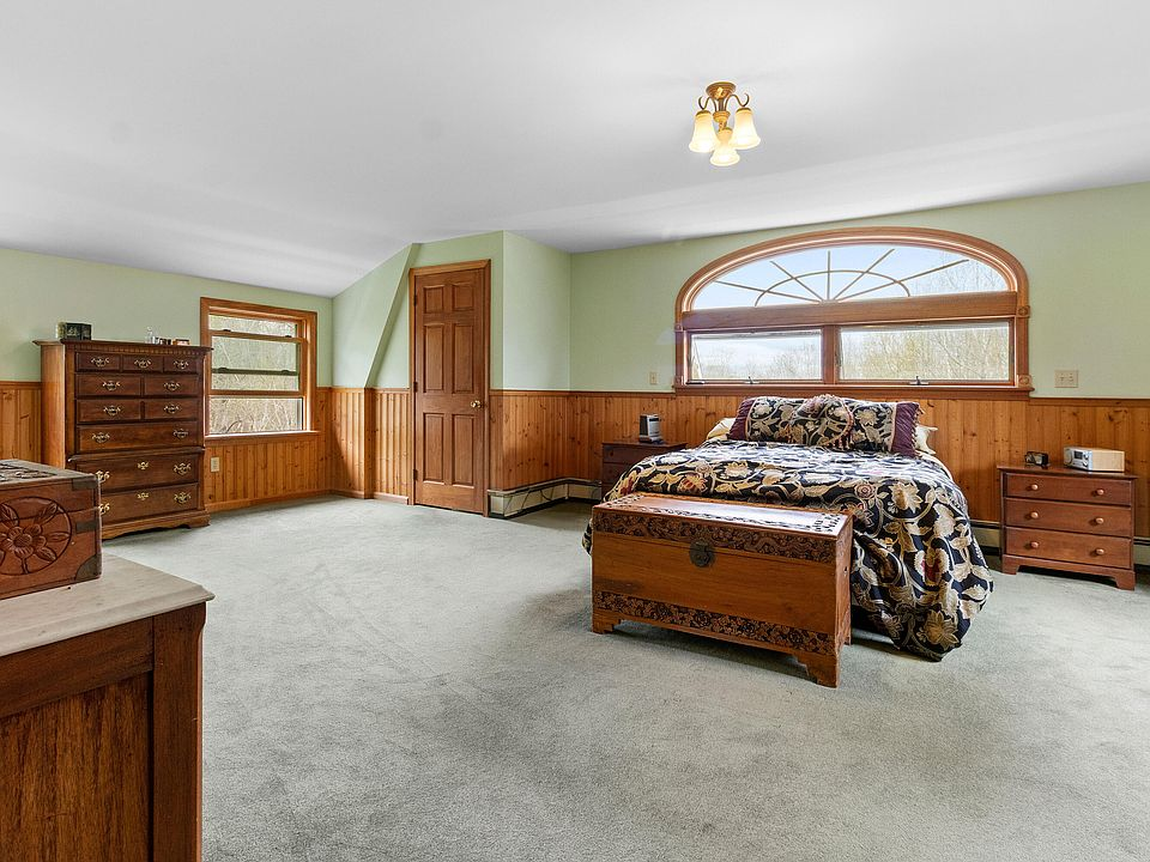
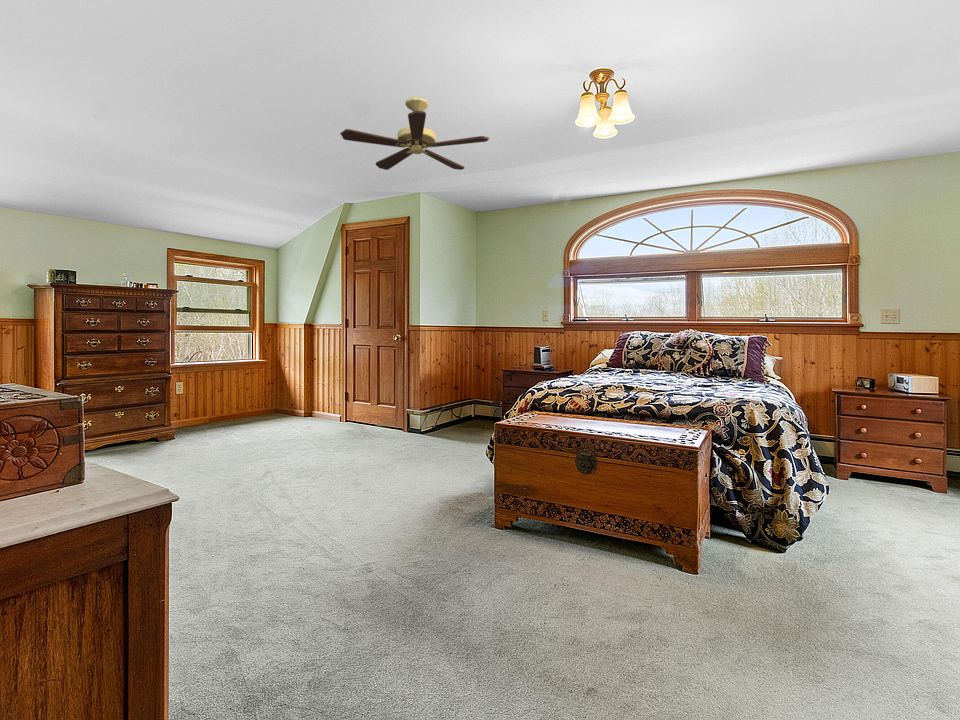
+ ceiling fan (415, 124)
